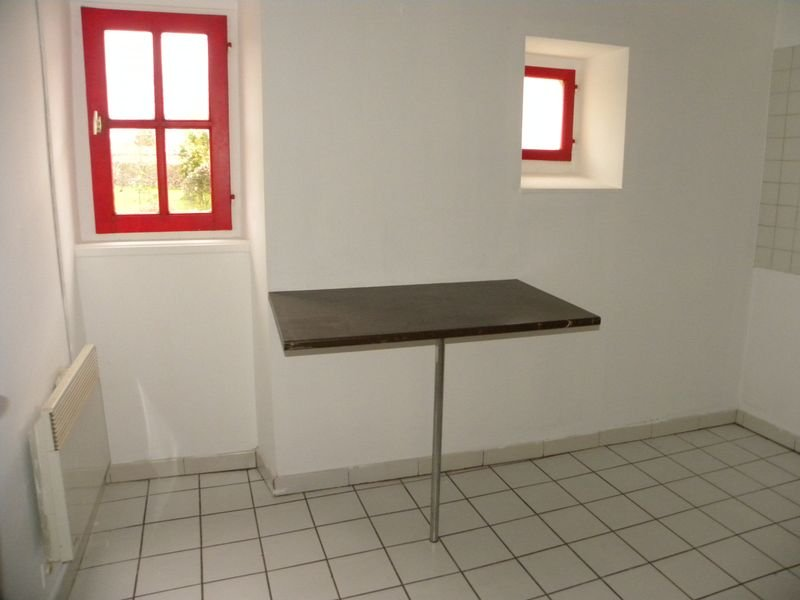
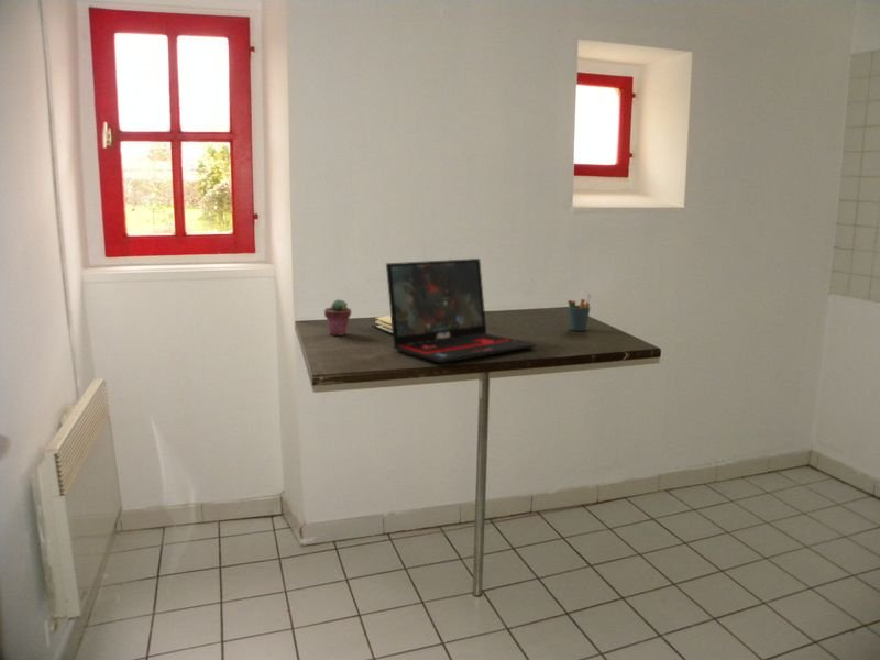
+ potted succulent (338, 316)
+ book (392, 328)
+ laptop (462, 306)
+ pen holder (579, 311)
